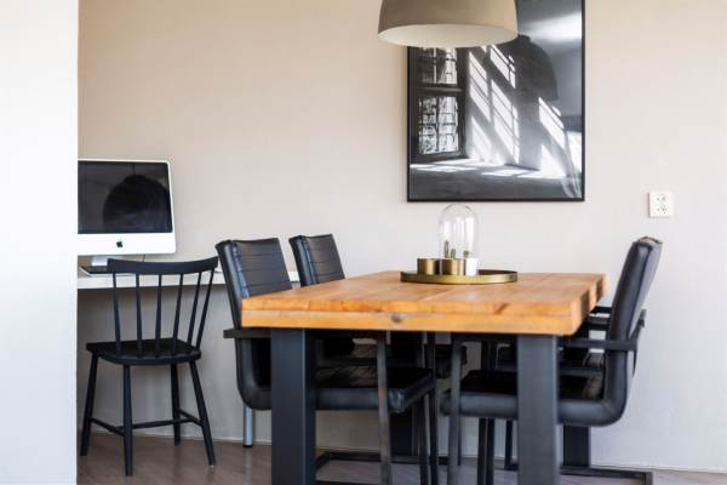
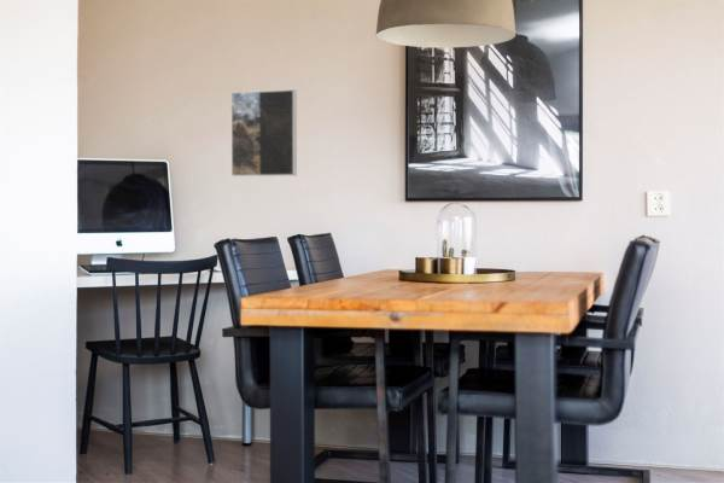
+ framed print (263, 133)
